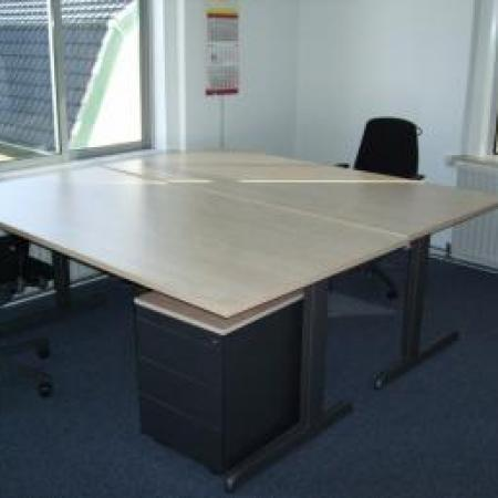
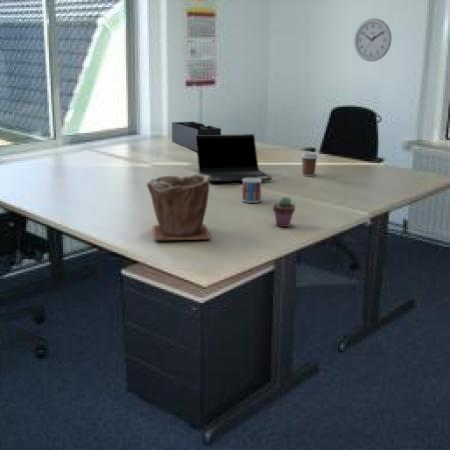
+ coffee cup (309, 164)
+ wall clock (372, 40)
+ potted succulent (284, 211)
+ plant pot (180, 205)
+ mug (250, 189)
+ desk organizer (195, 135)
+ laptop computer (232, 157)
